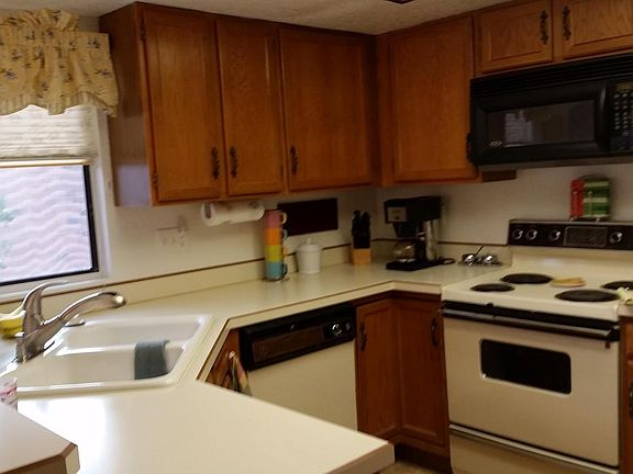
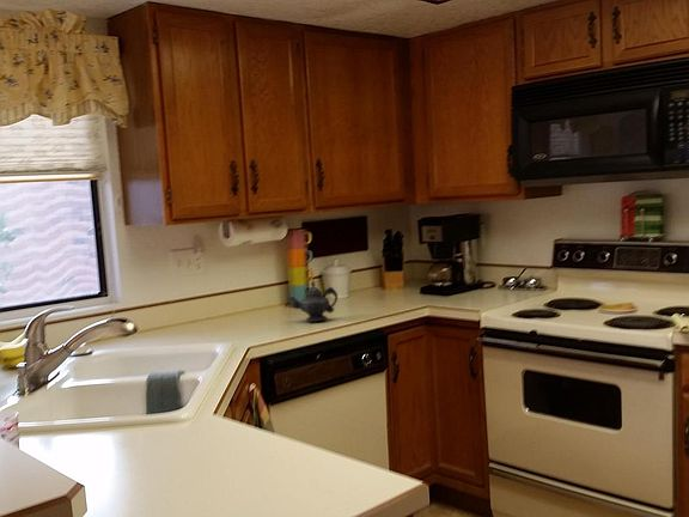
+ teapot (312, 300)
